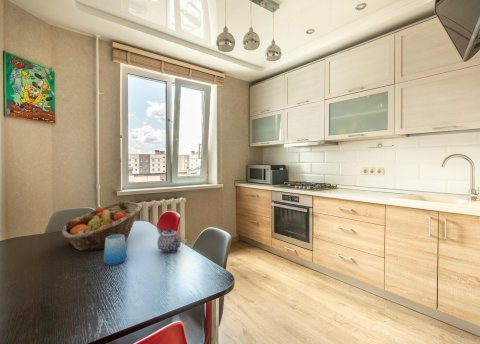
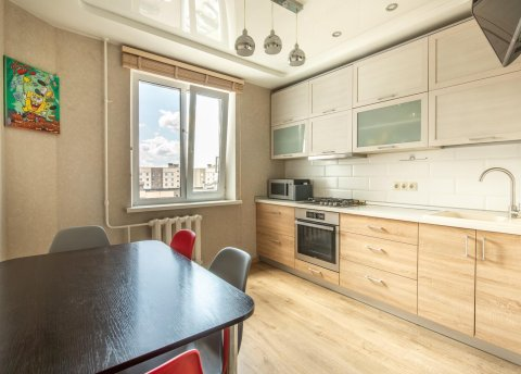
- teapot (169, 239)
- cup (115, 249)
- fruit basket (104, 223)
